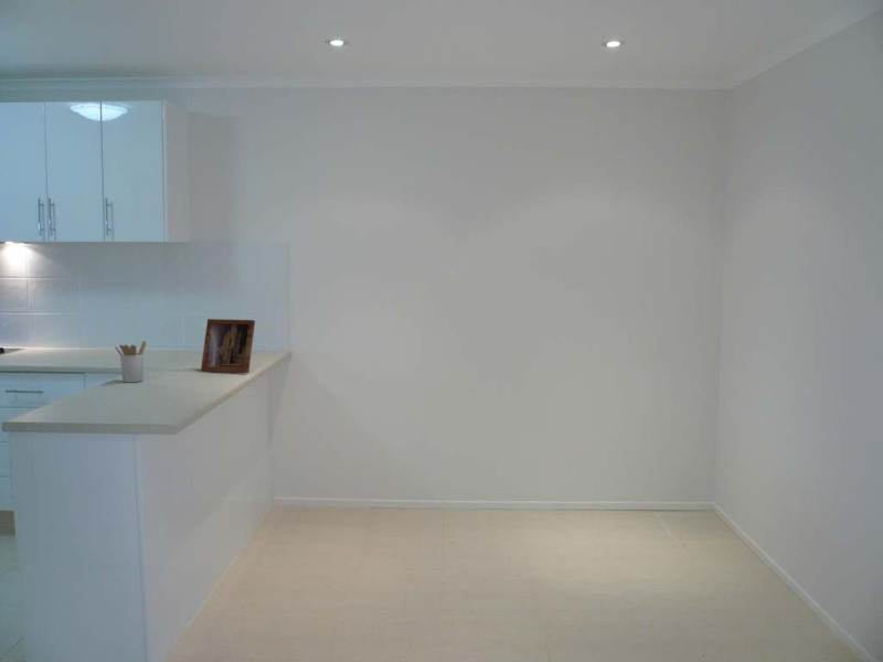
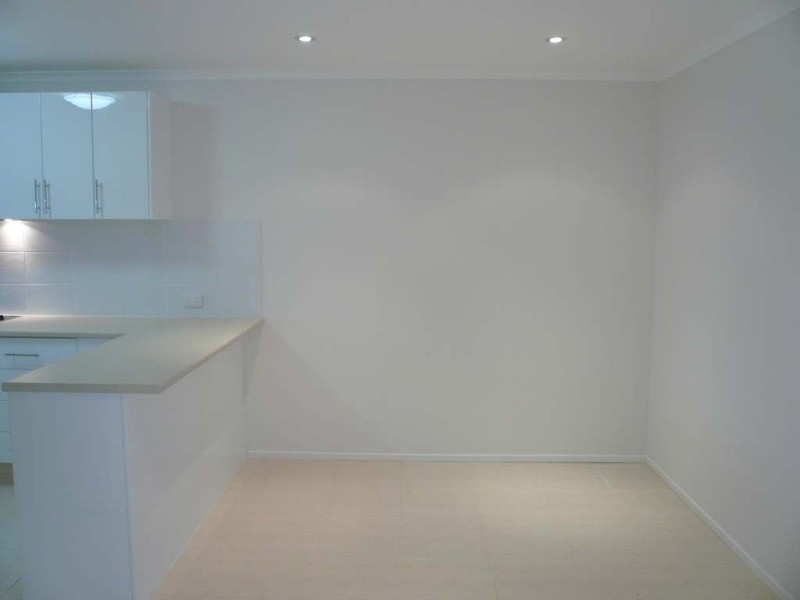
- utensil holder (130, 361)
- picture frame (231, 344)
